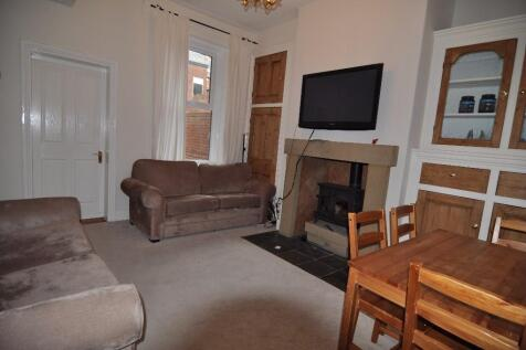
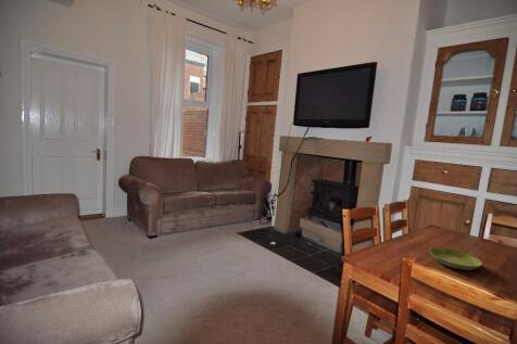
+ saucer (454, 258)
